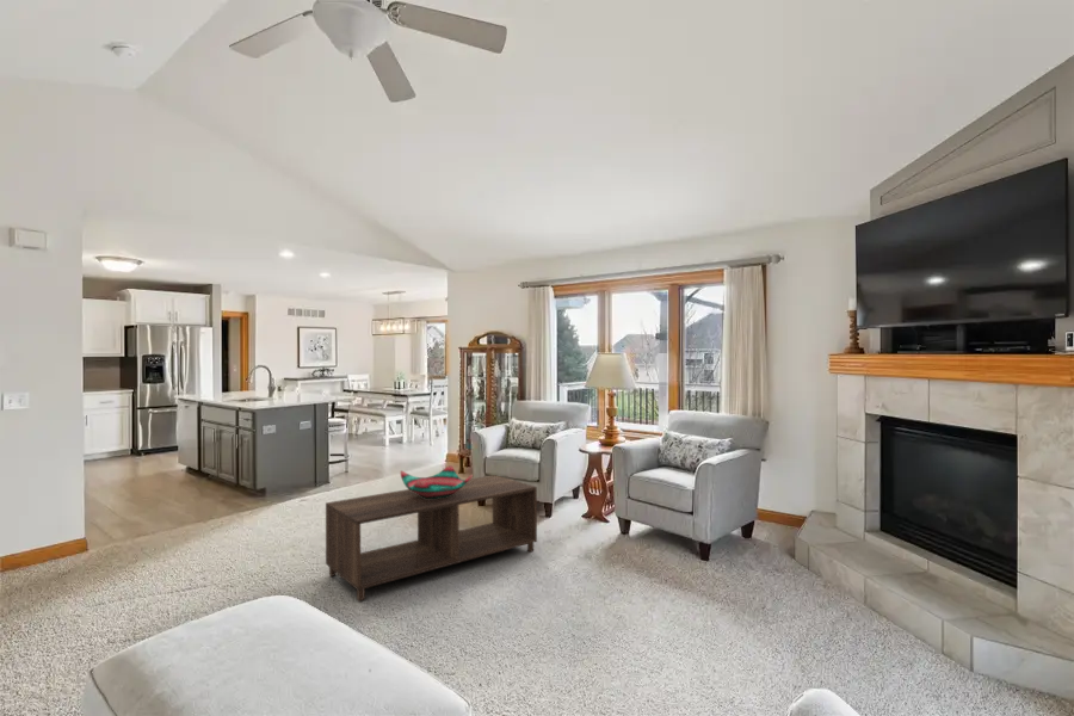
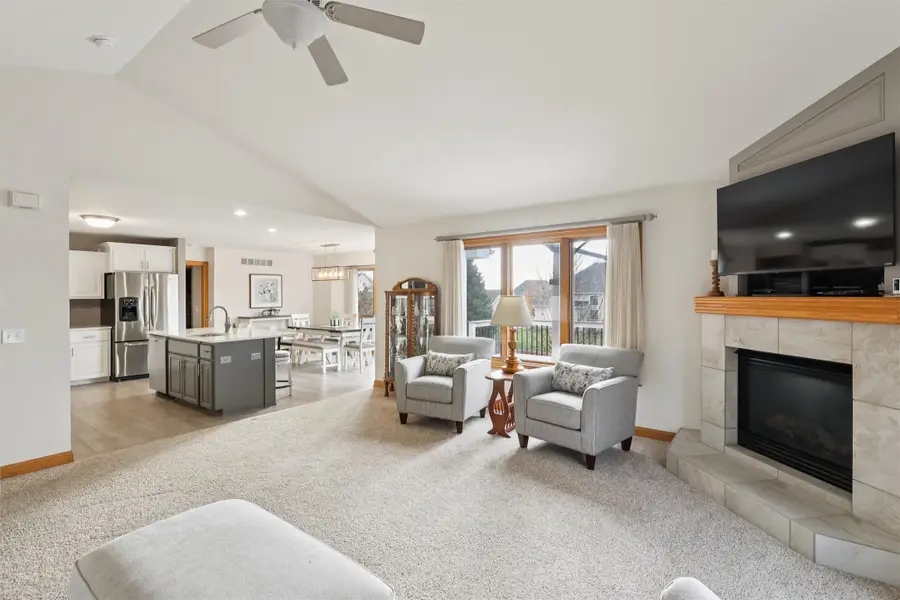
- decorative bowl (436, 483)
- coffee table (437, 527)
